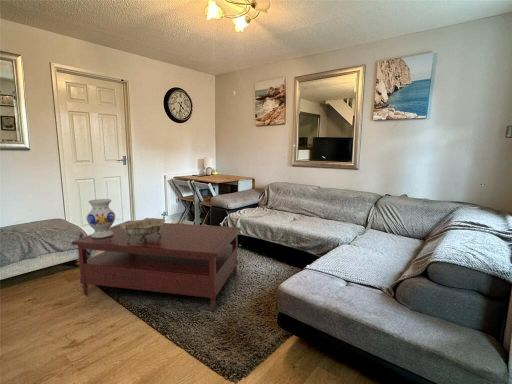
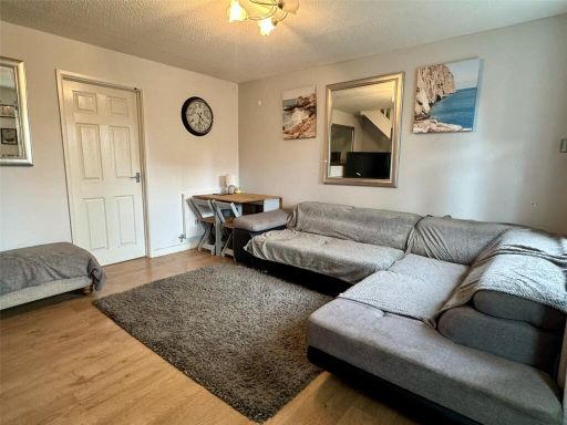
- vase (101, 218)
- decorative bowl (143, 229)
- coffee table (165, 259)
